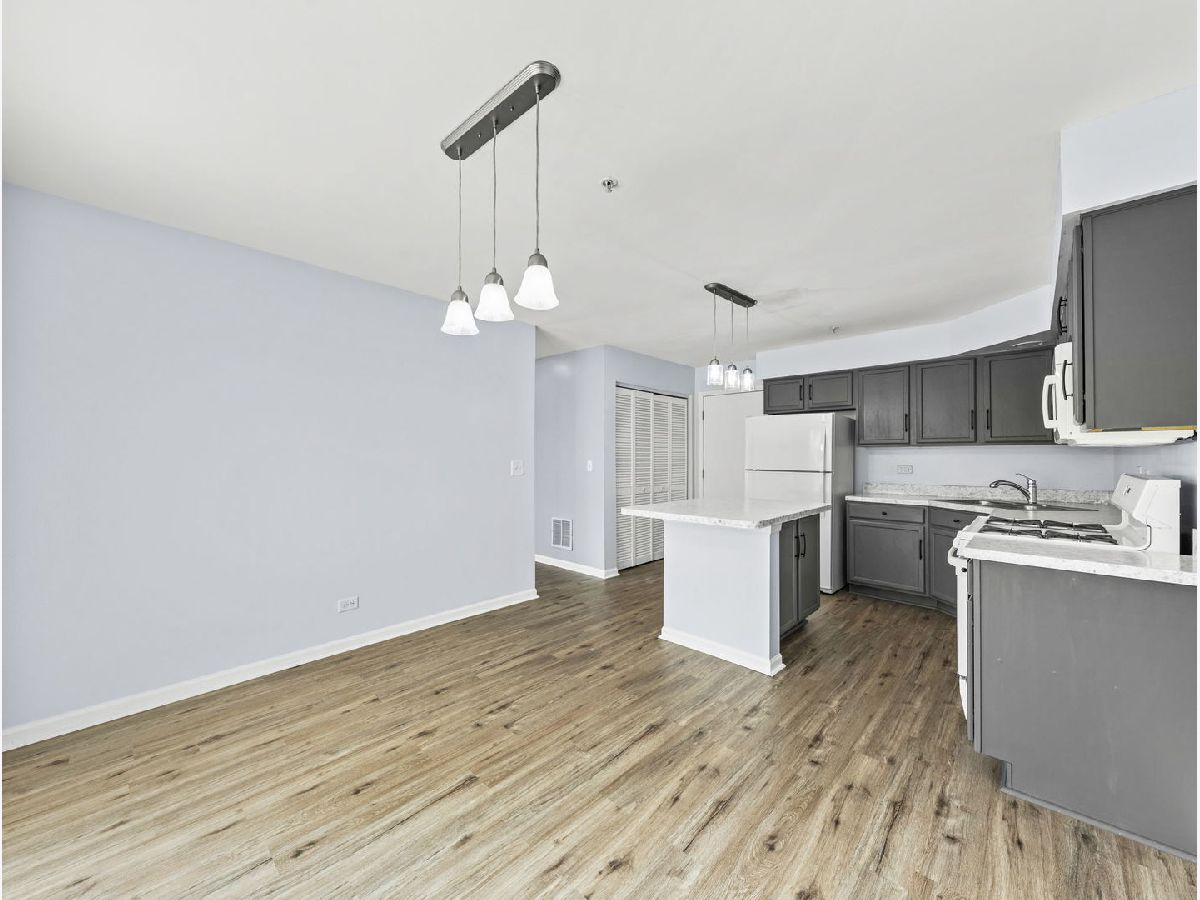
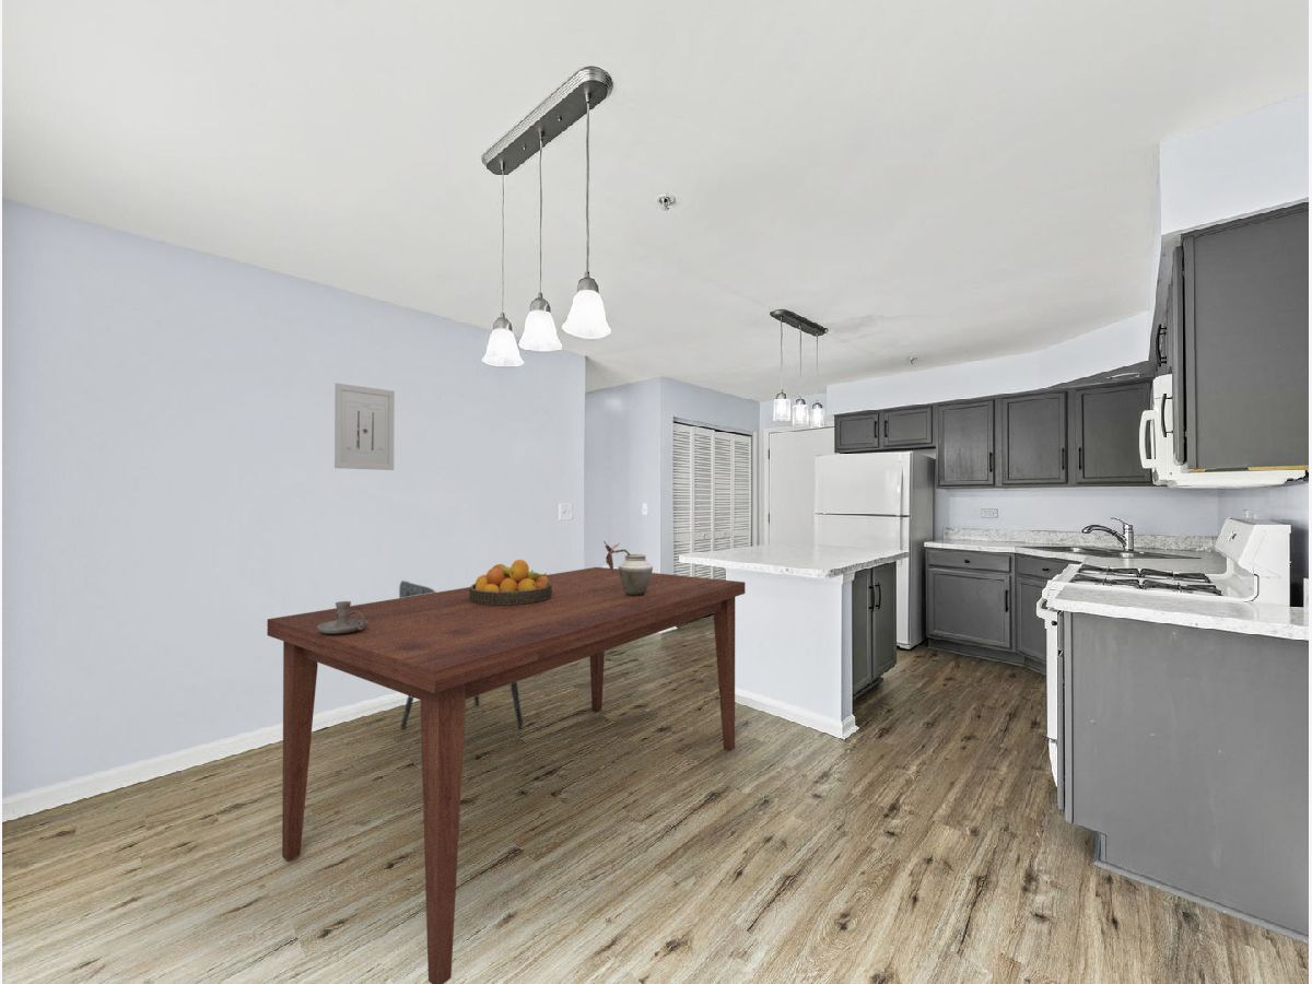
+ candle holder (345, 617)
+ fruit bowl (511, 579)
+ dining table (538, 673)
+ dining chair (476, 695)
+ vase (628, 566)
+ wall art (365, 427)
